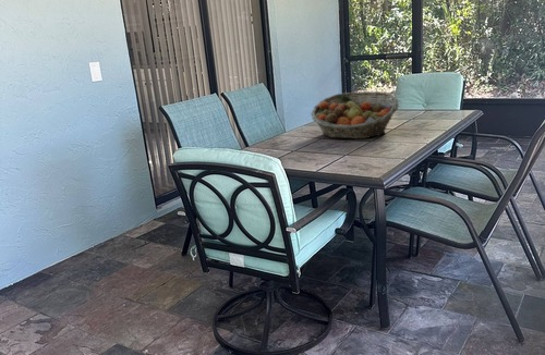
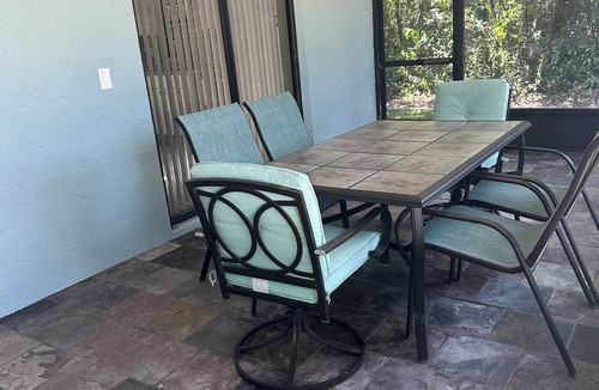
- fruit basket (353, 114)
